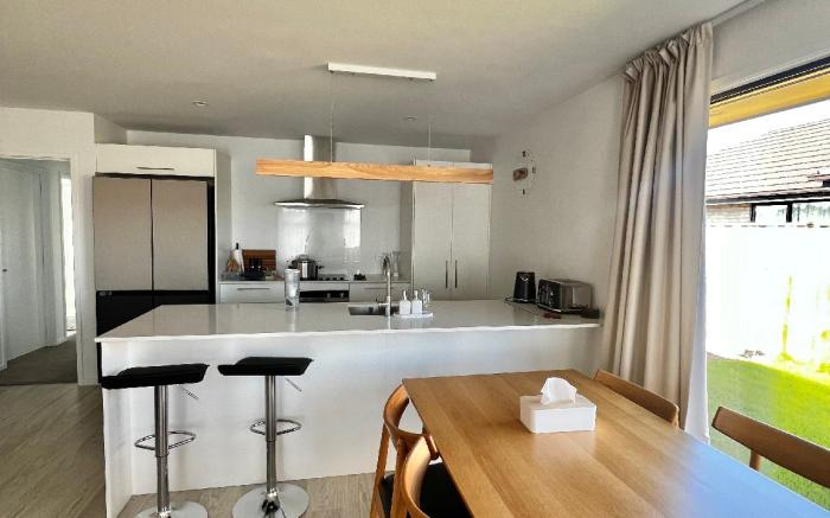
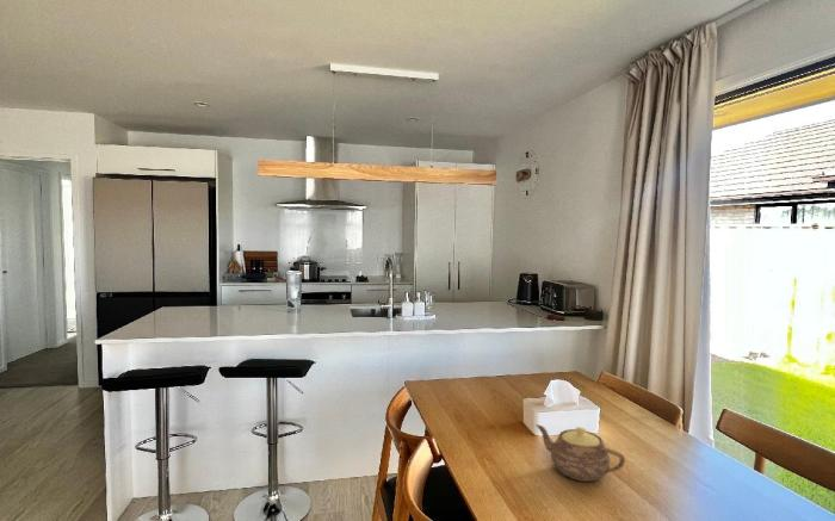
+ teapot (576, 448)
